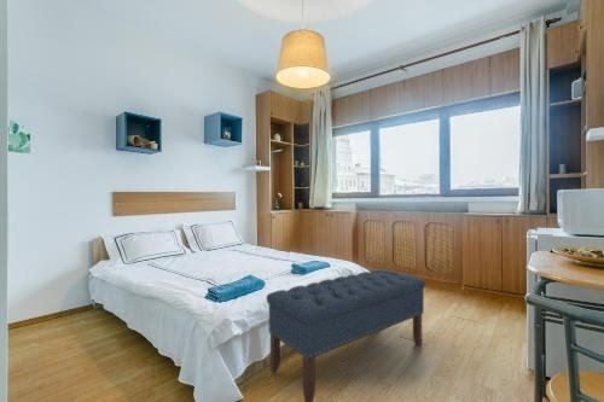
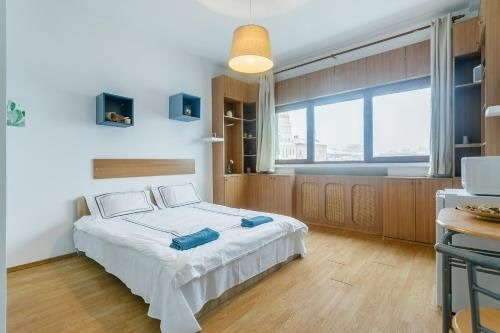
- bench (352, 319)
